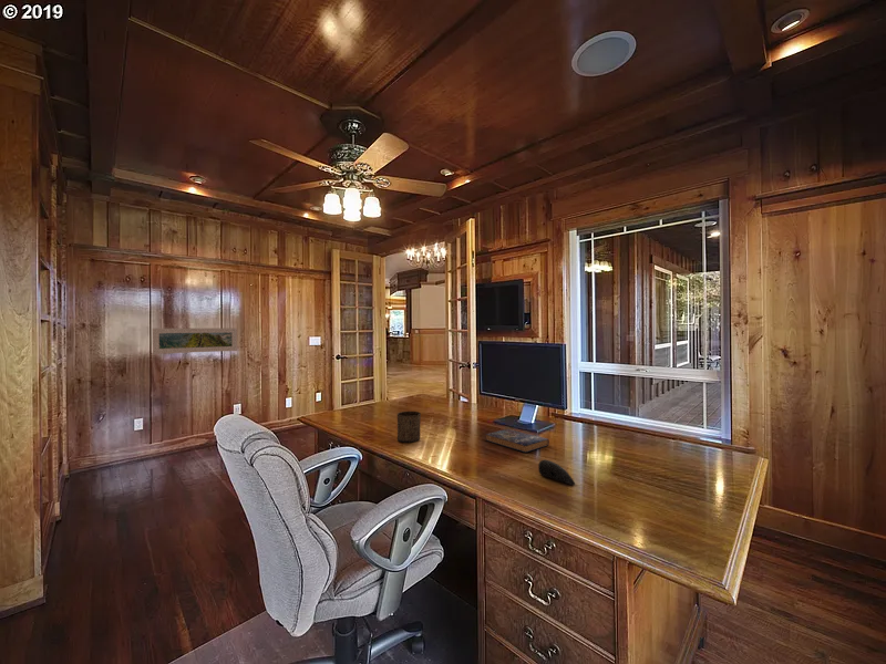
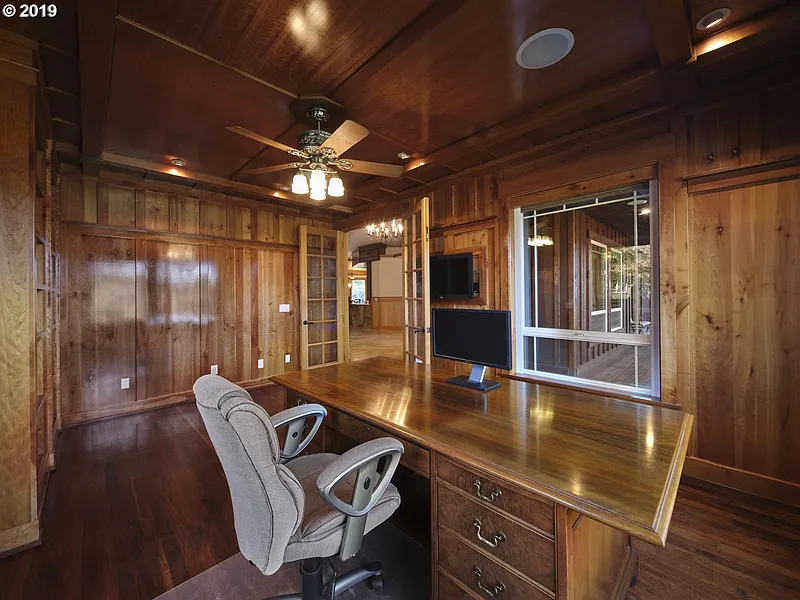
- cup (409, 426)
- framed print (197, 340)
- book (516, 439)
- computer mouse (556, 470)
